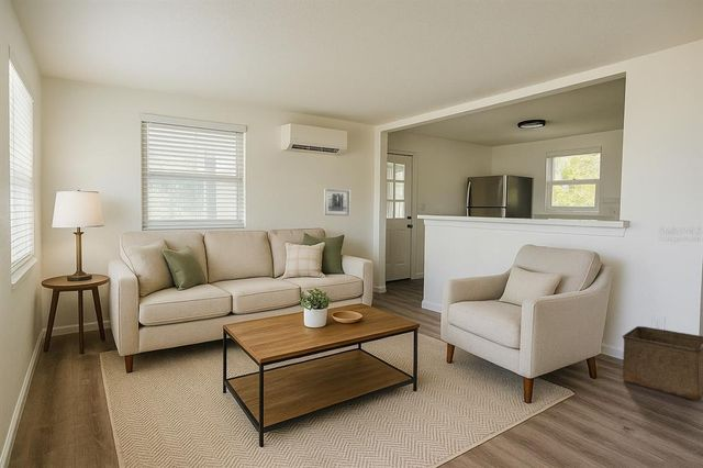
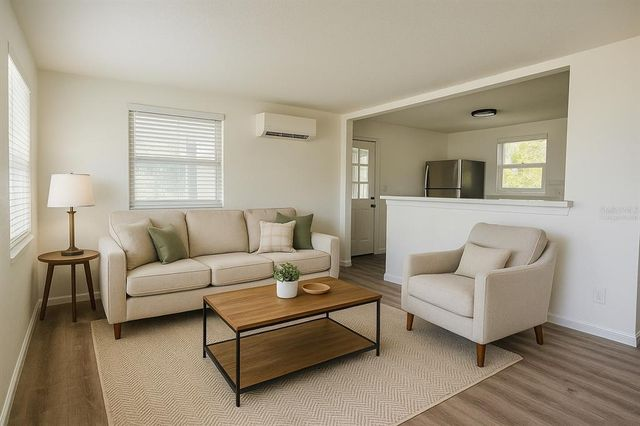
- wall art (337, 202)
- storage bin (666, 359)
